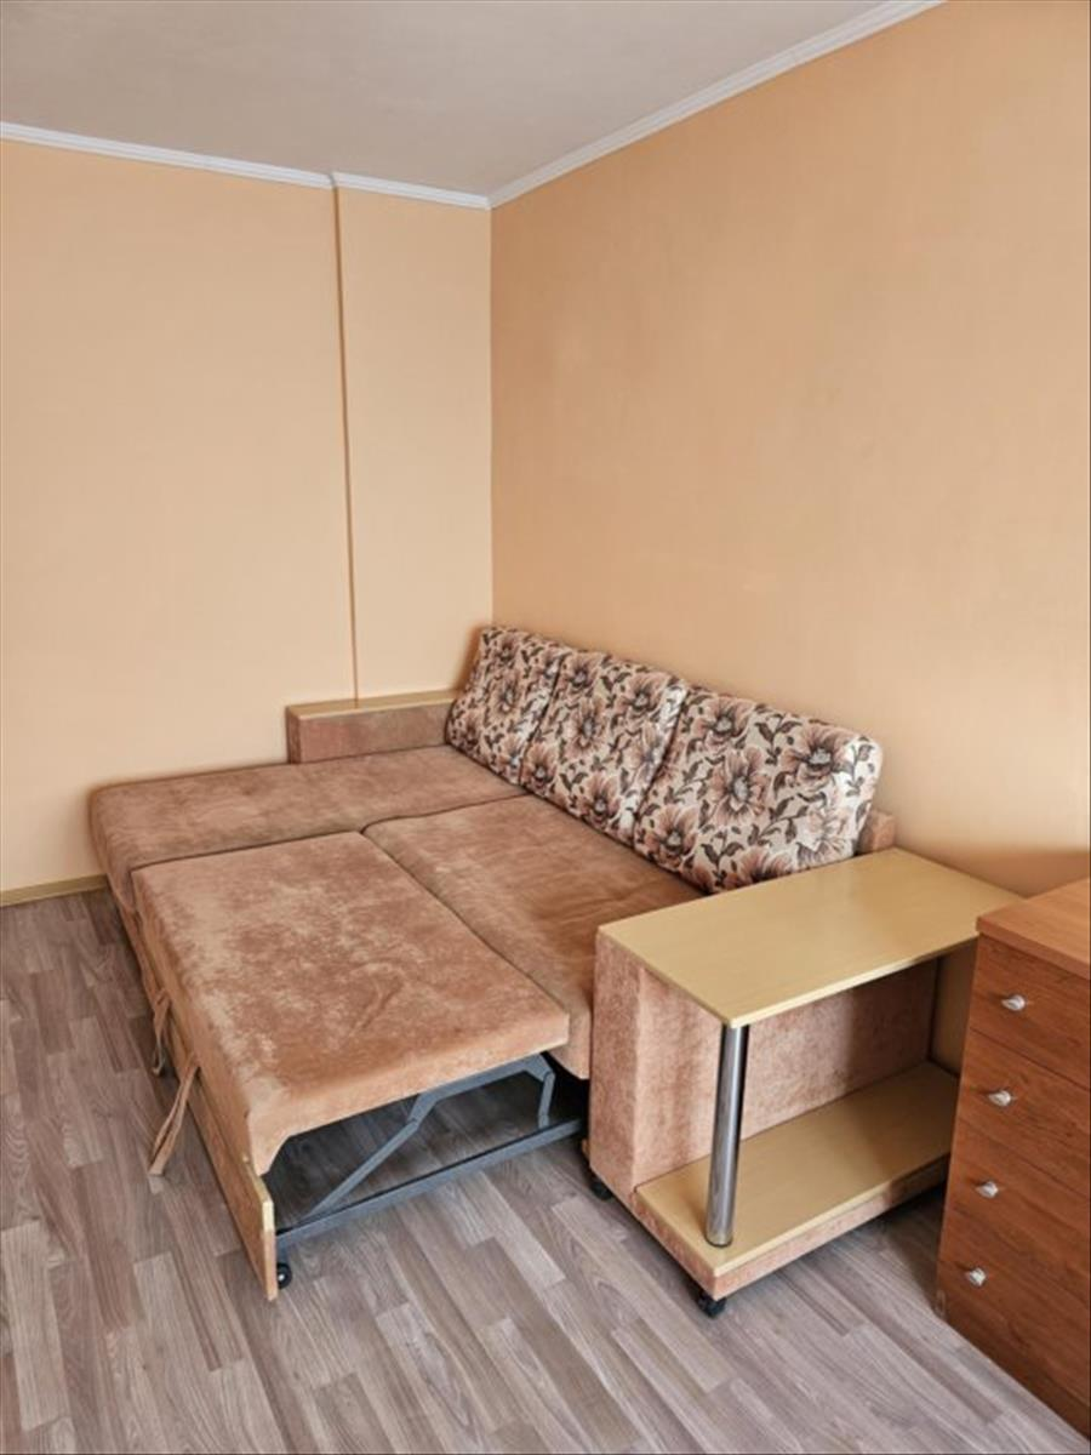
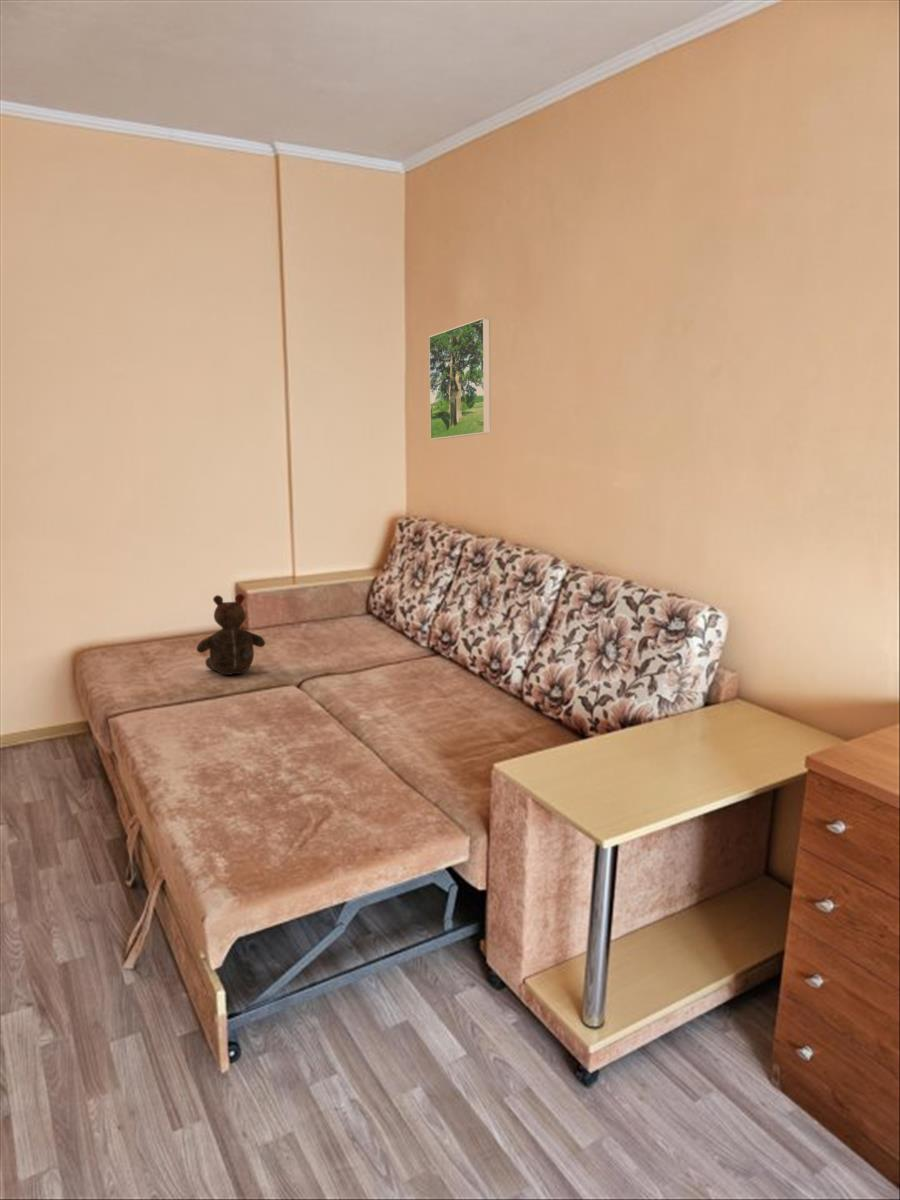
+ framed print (458, 382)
+ teddy bear (228, 632)
